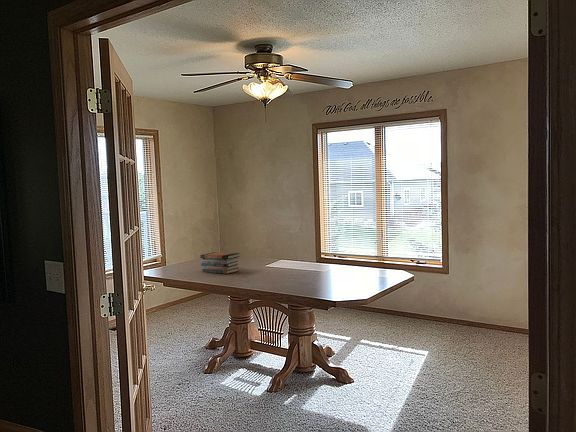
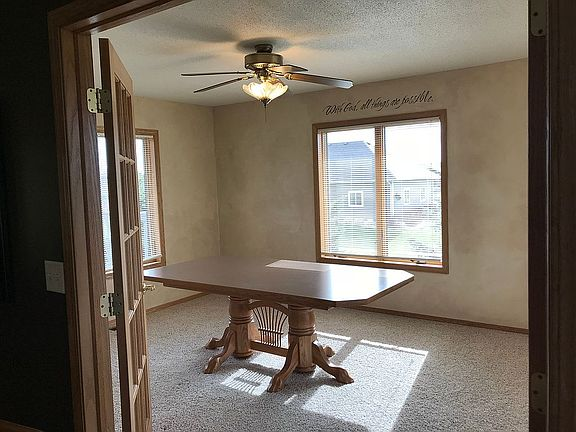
- book stack (220, 262)
